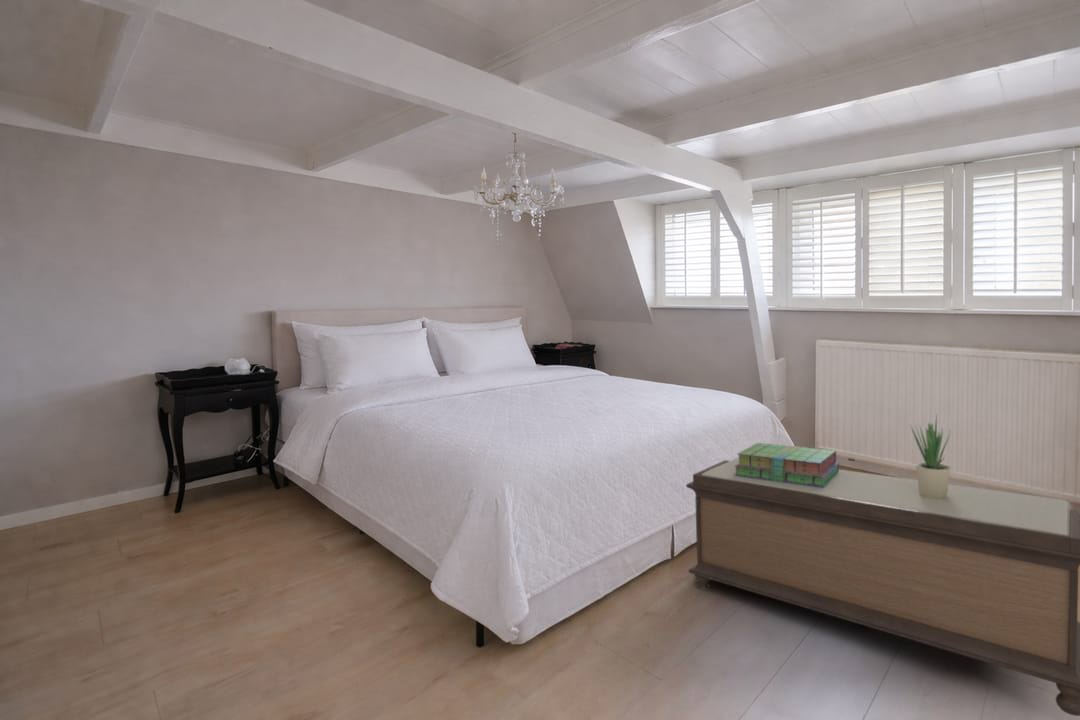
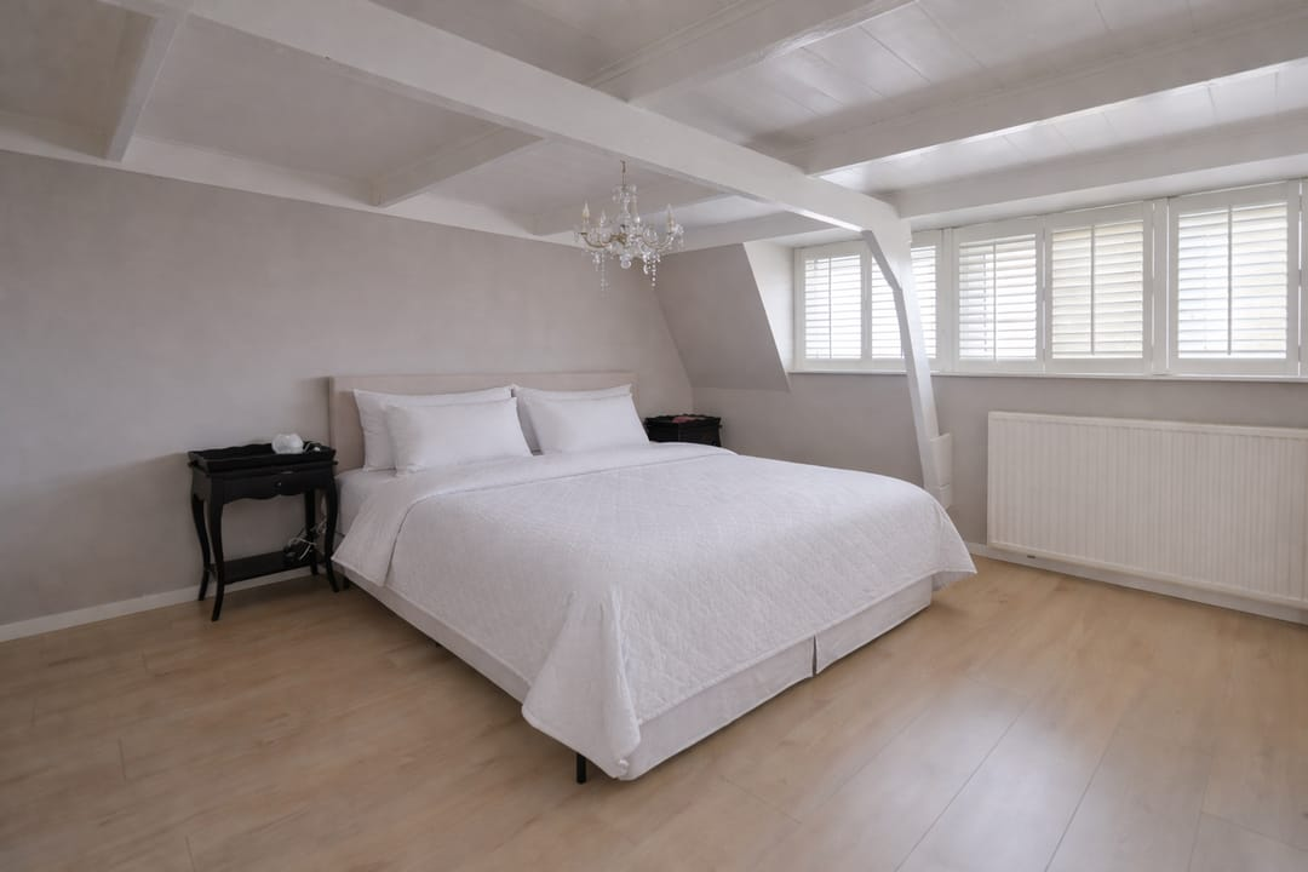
- potted plant (930, 453)
- bench (863, 553)
- stack of books (786, 462)
